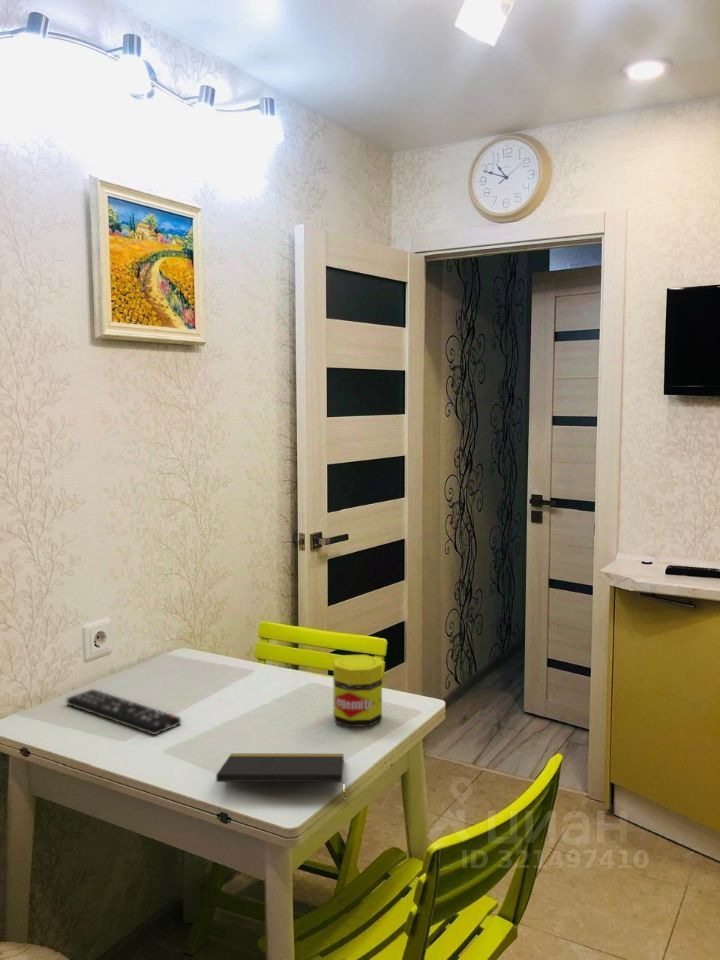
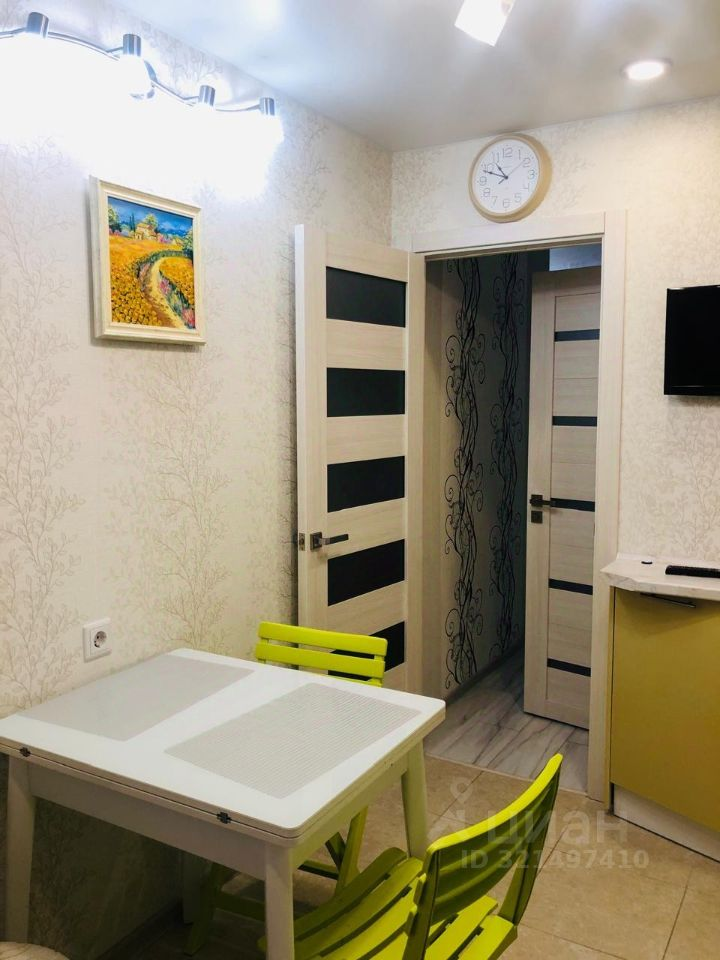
- jar (357, 690)
- remote control (122, 709)
- notepad (283, 767)
